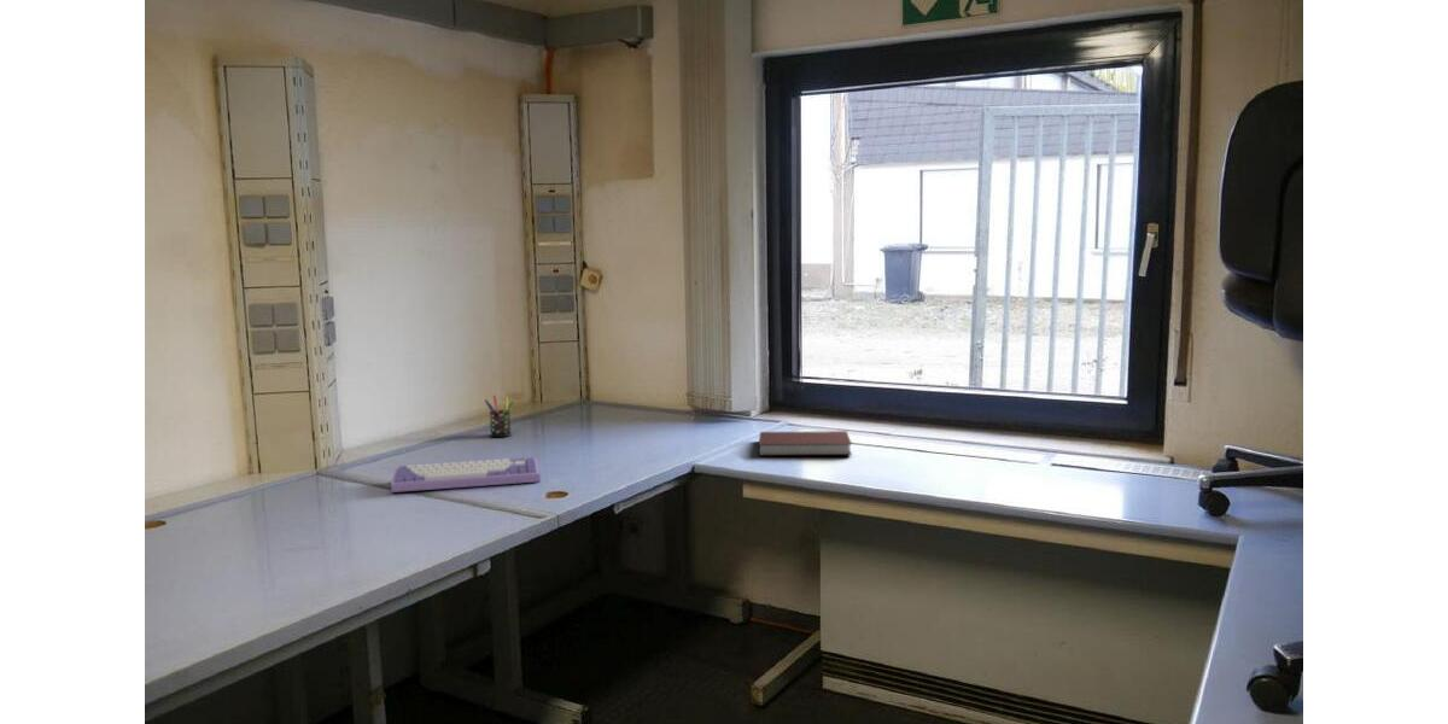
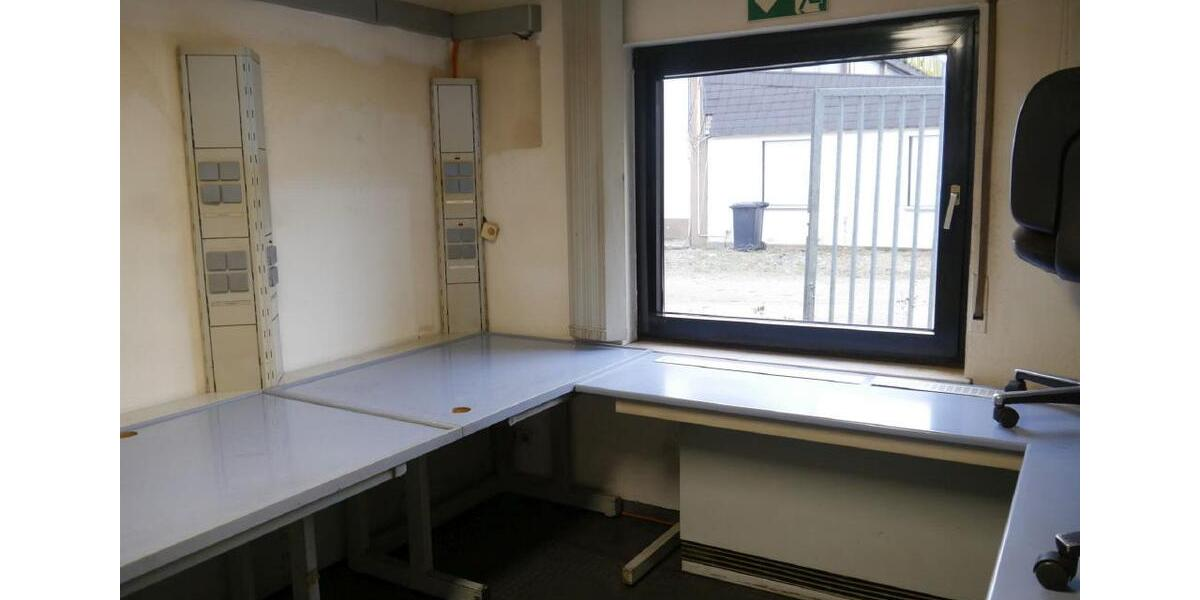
- notebook (804, 443)
- keyboard (467, 473)
- pen holder (502, 415)
